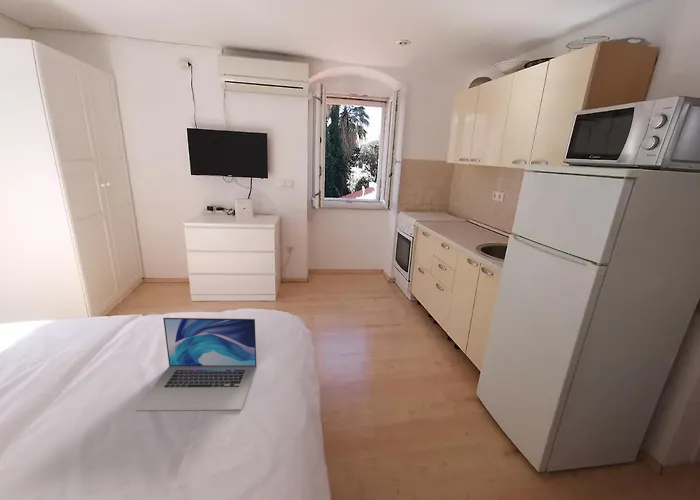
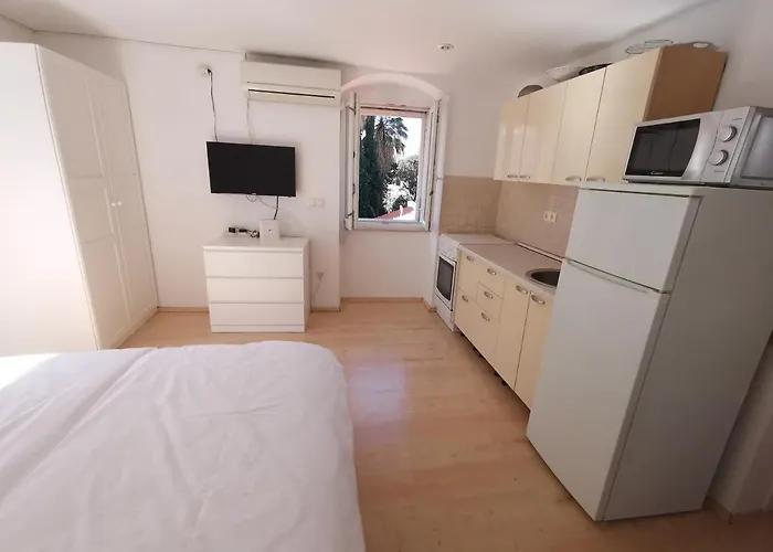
- laptop (200, 360)
